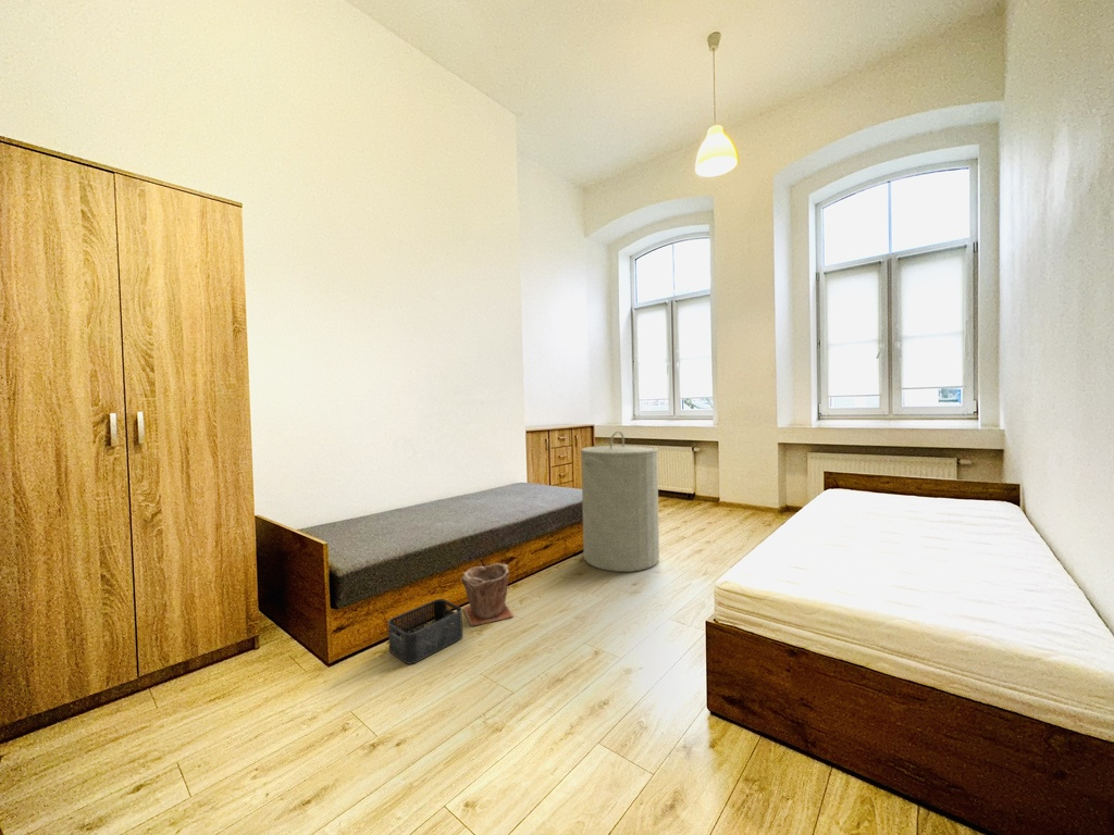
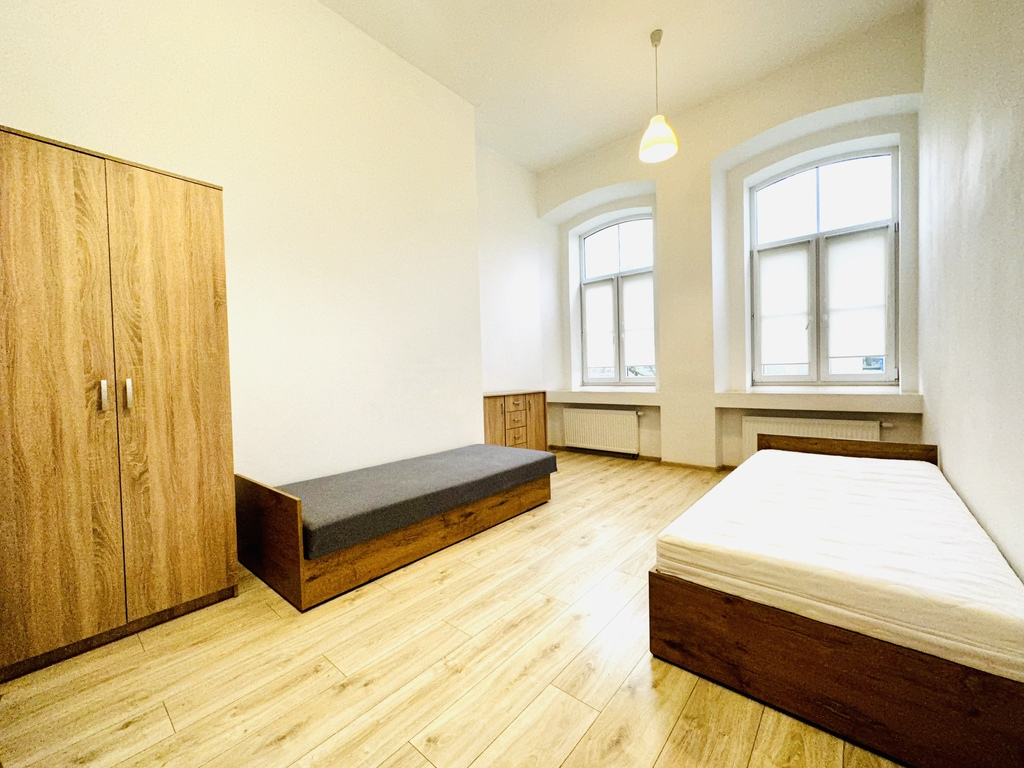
- laundry hamper (619, 495)
- storage bin (425, 628)
- plant pot (486, 590)
